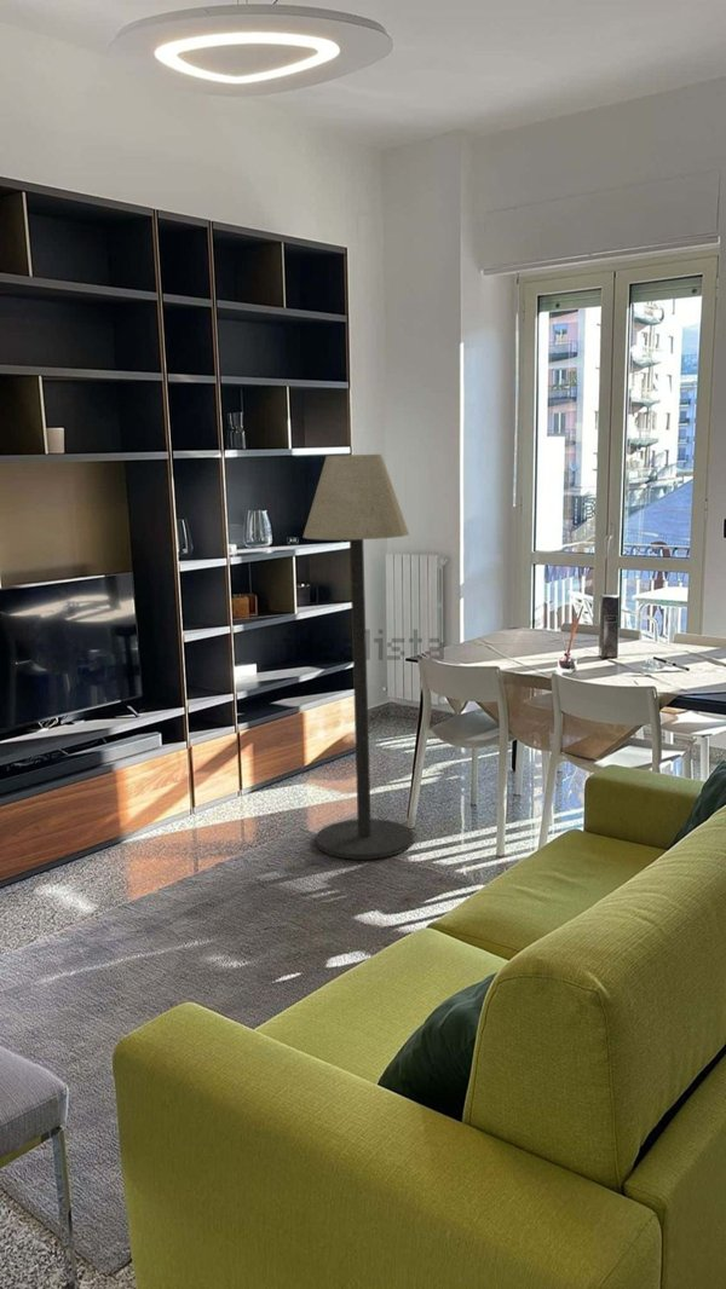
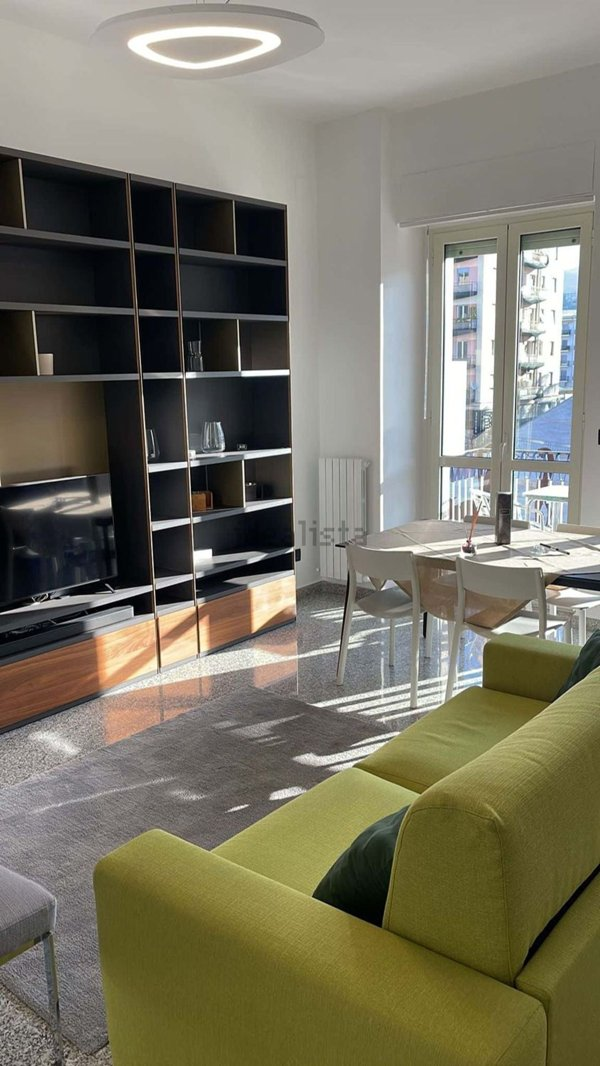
- floor lamp (359, 654)
